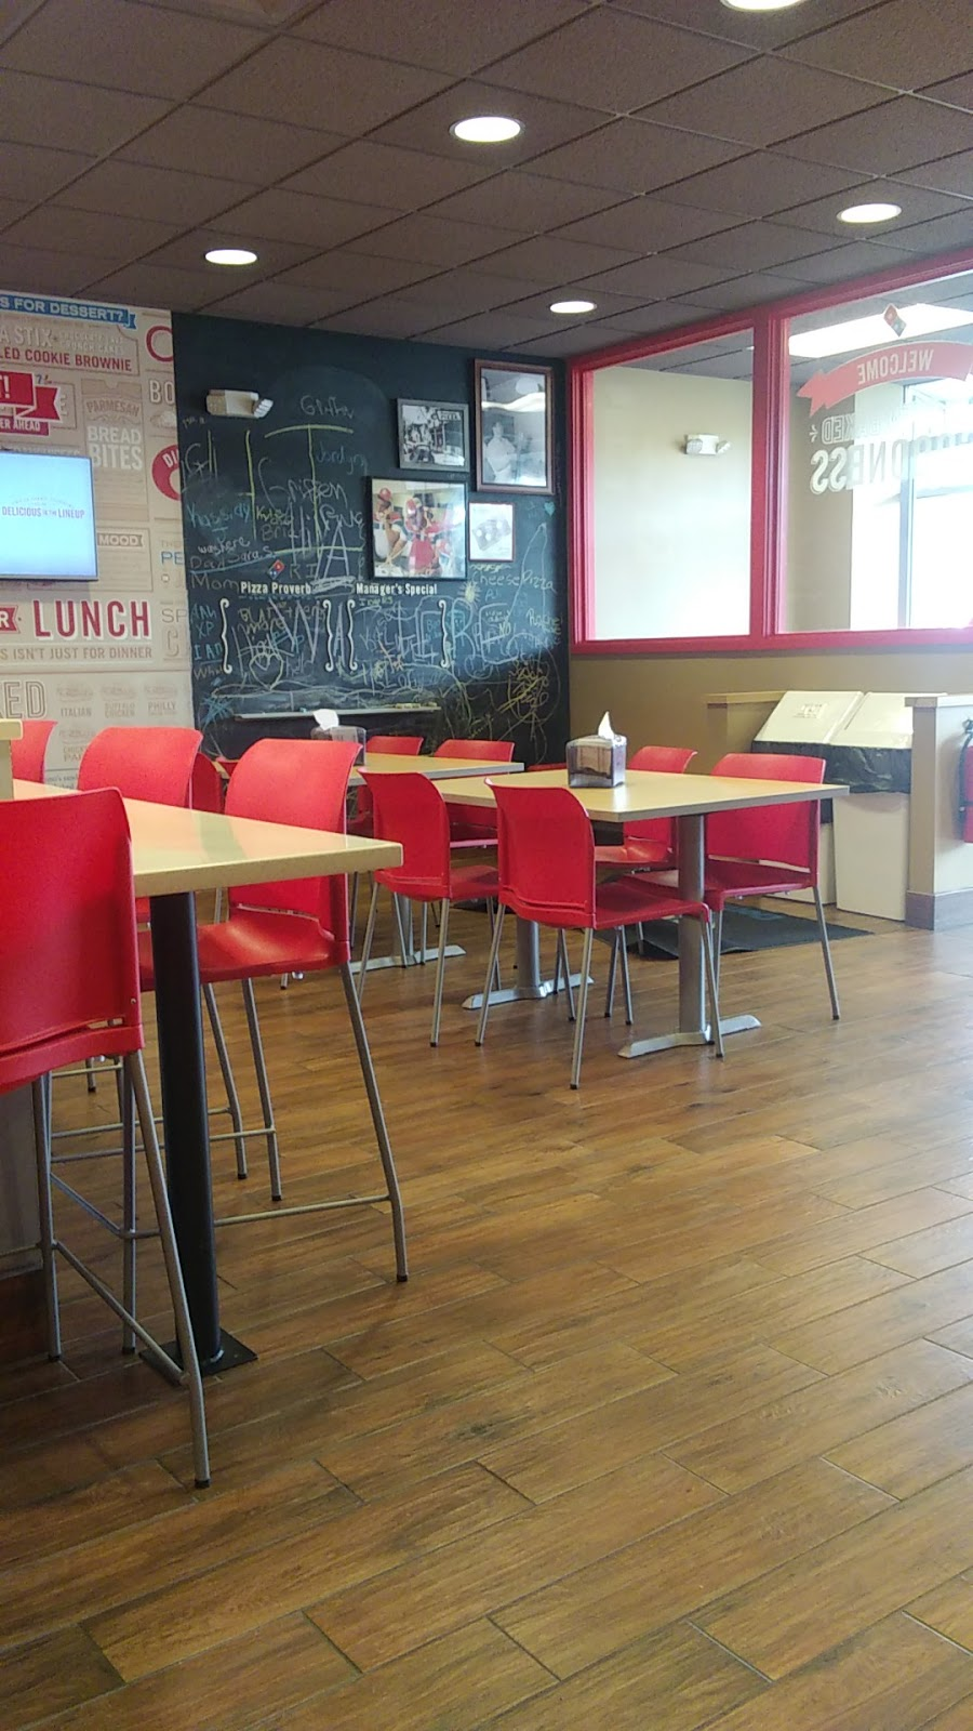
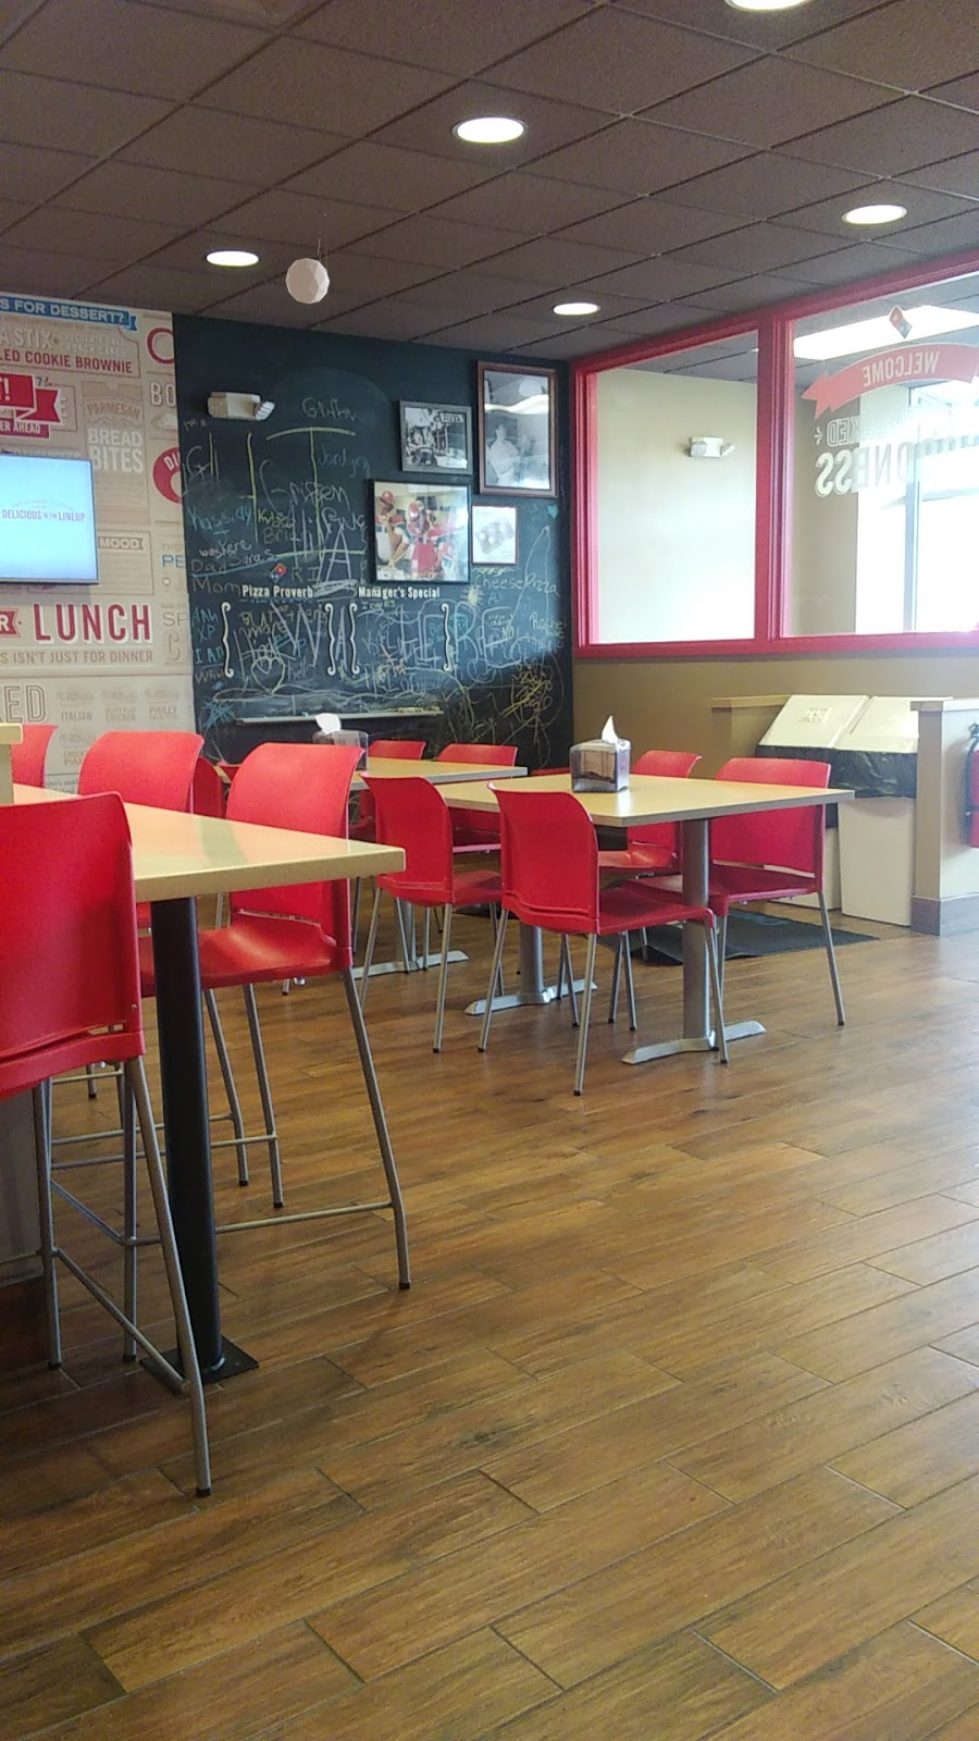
+ pendant lamp (308, 303)
